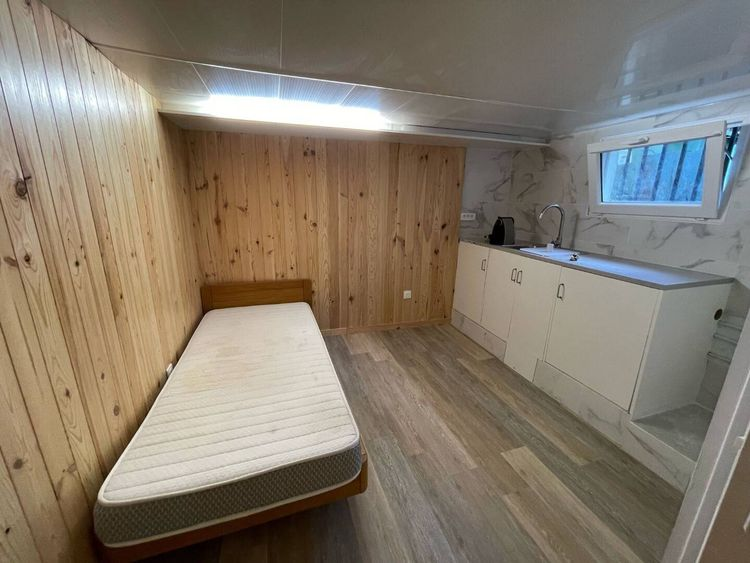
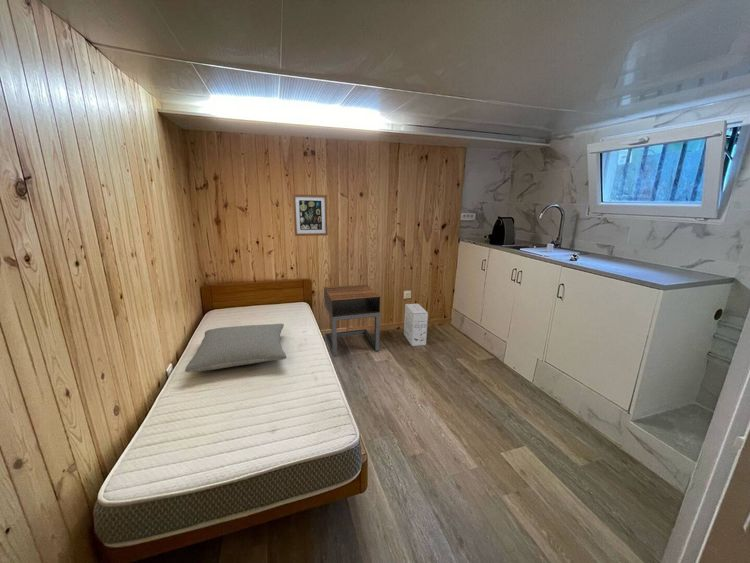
+ wall art (310, 215)
+ cardboard box (415, 324)
+ nightstand (350, 318)
+ pillow (242, 343)
